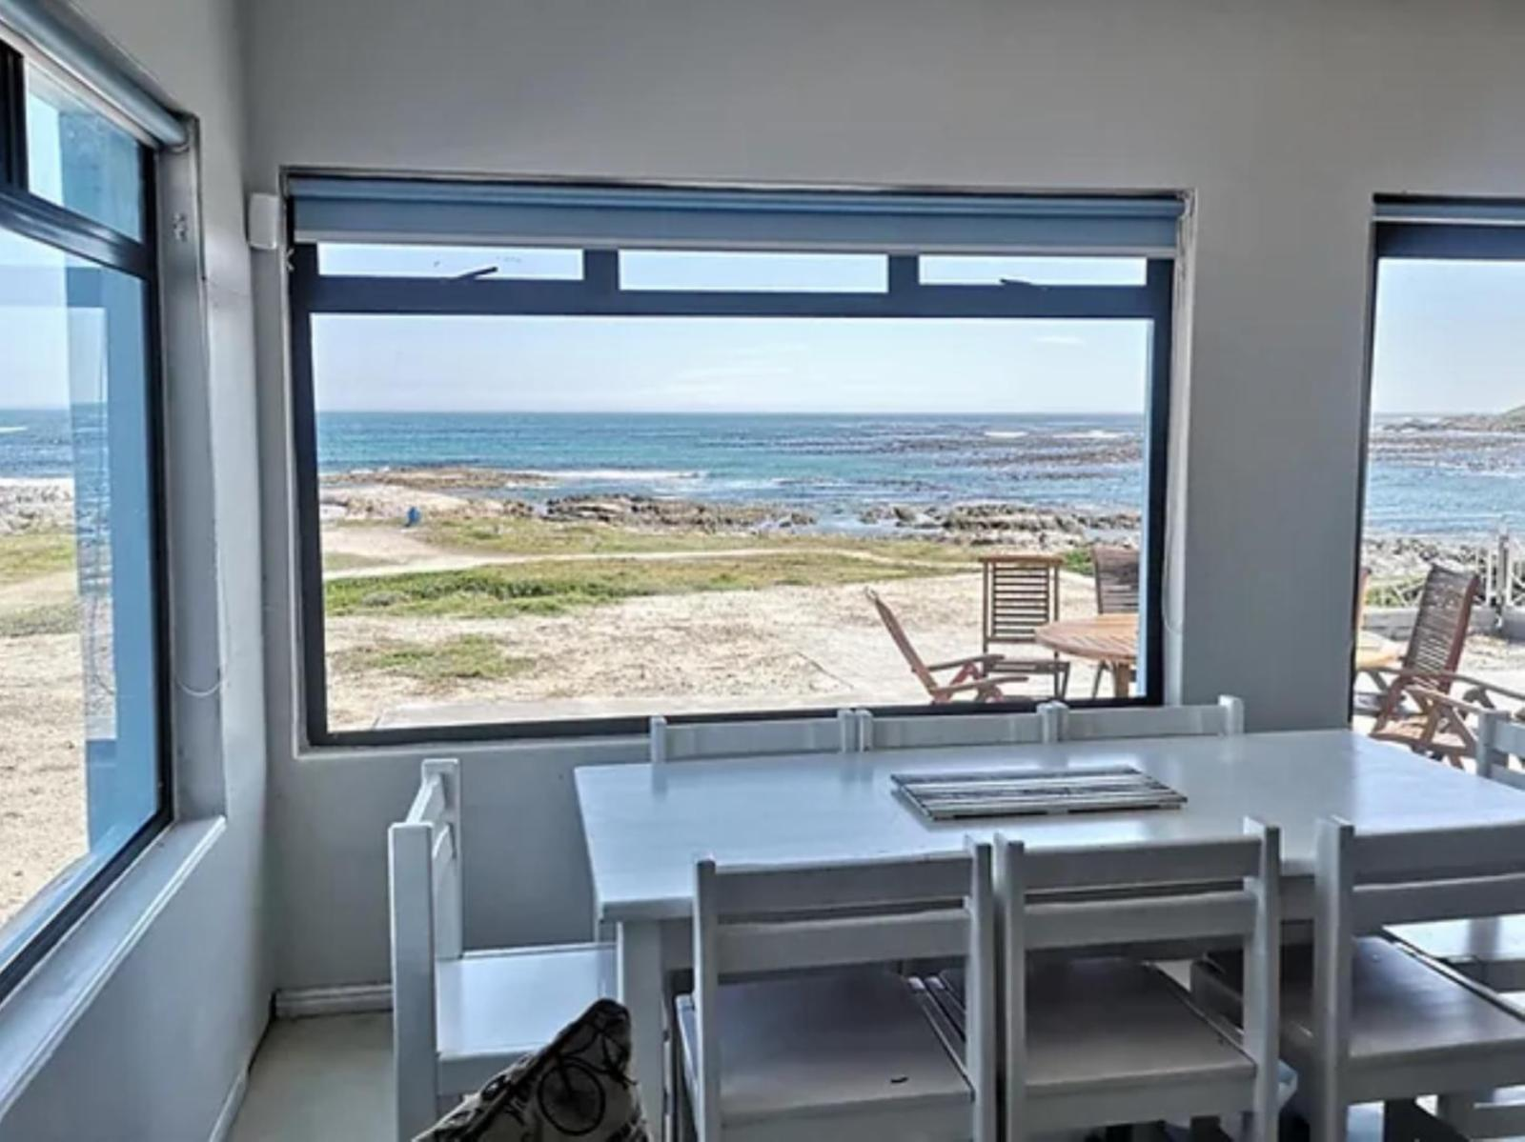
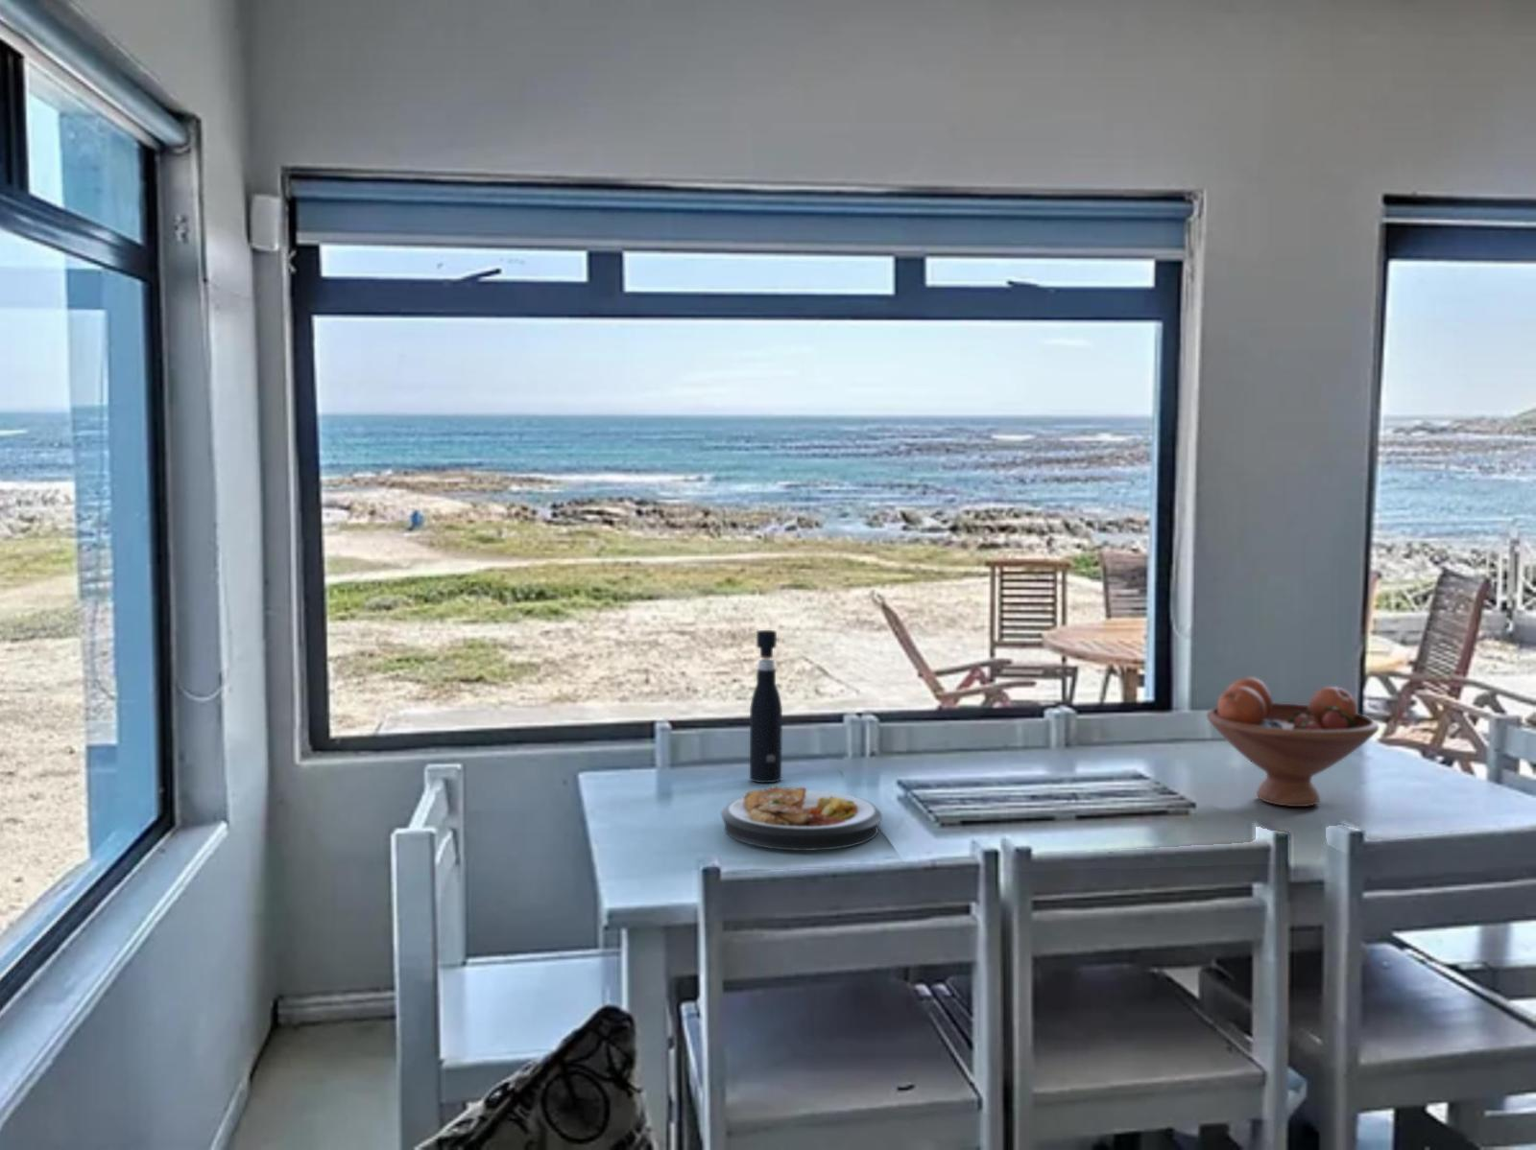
+ pepper grinder (766, 705)
+ plate (801, 812)
+ fruit bowl (1289, 743)
